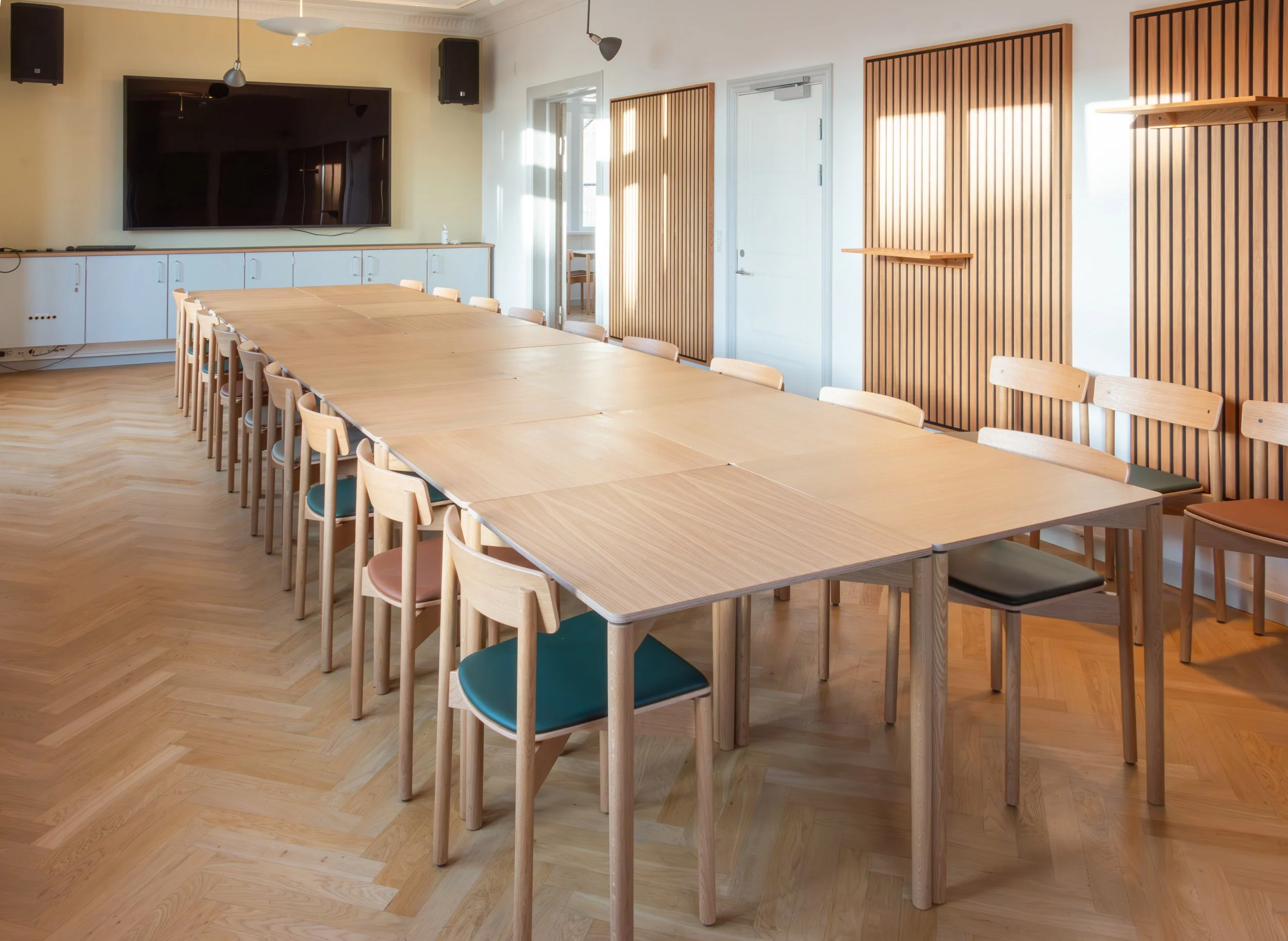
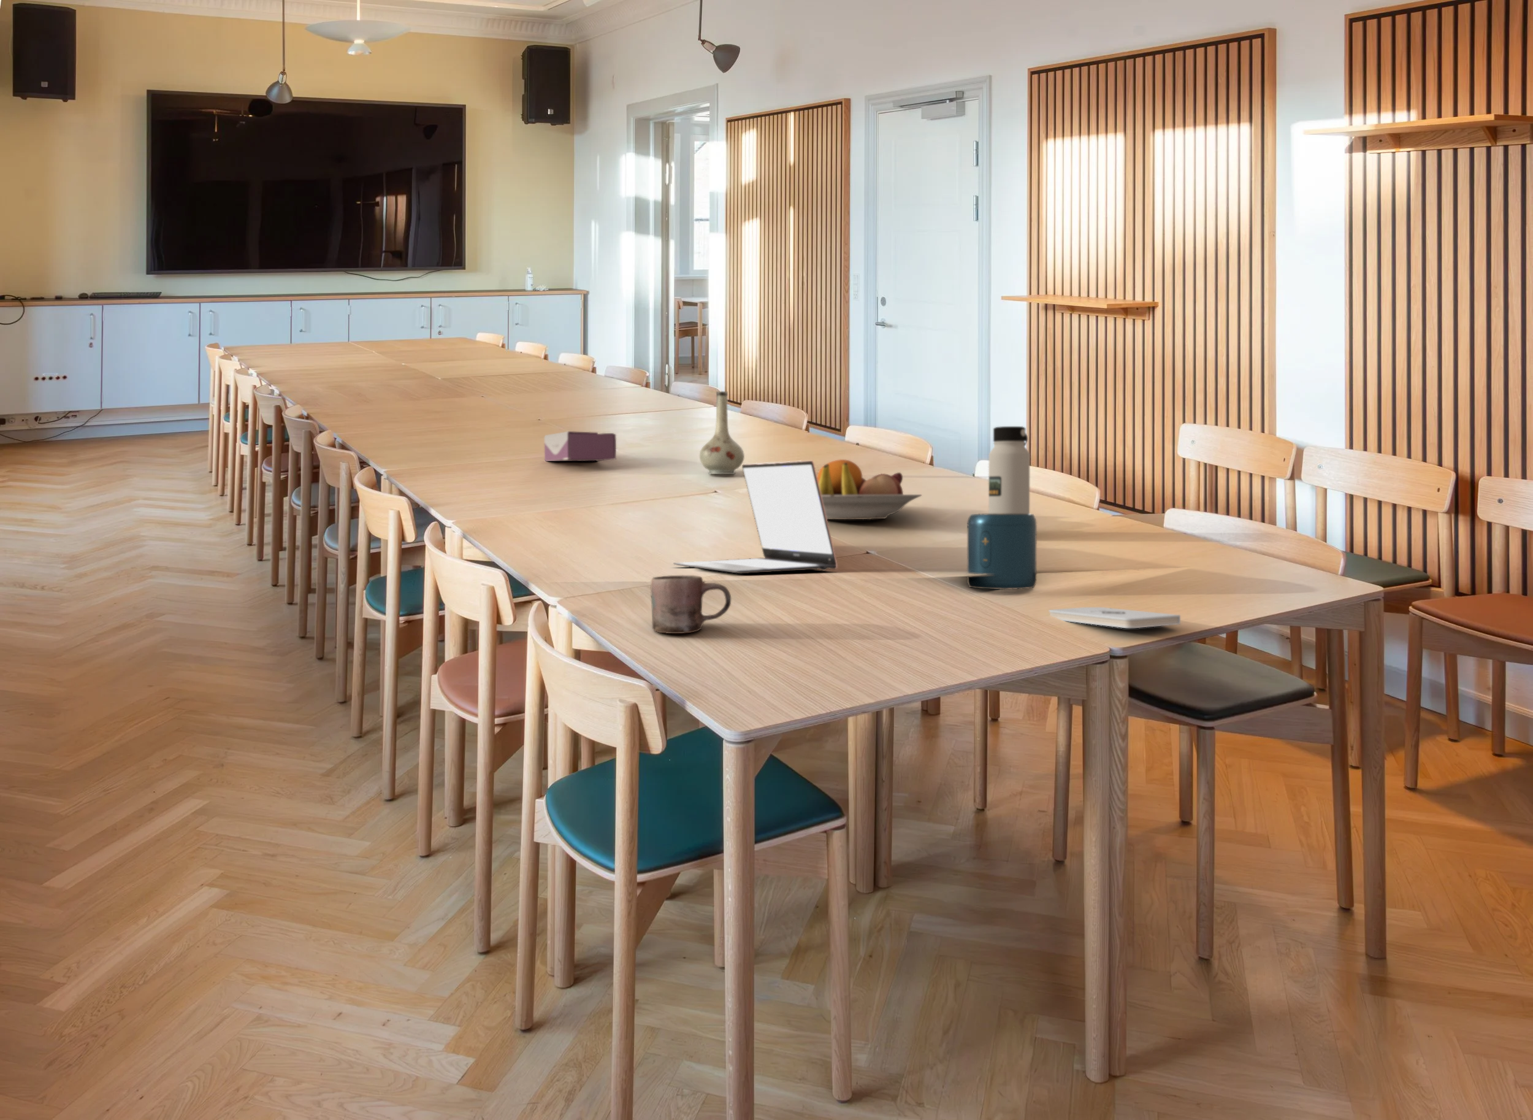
+ laptop (753, 515)
+ speaker (1001, 550)
+ mug (689, 603)
+ notepad (1112, 617)
+ water bottle (1009, 481)
+ fruit bowl (852, 489)
+ tissue box (580, 446)
+ vase (721, 432)
